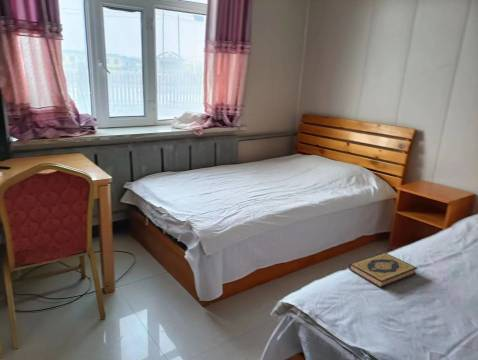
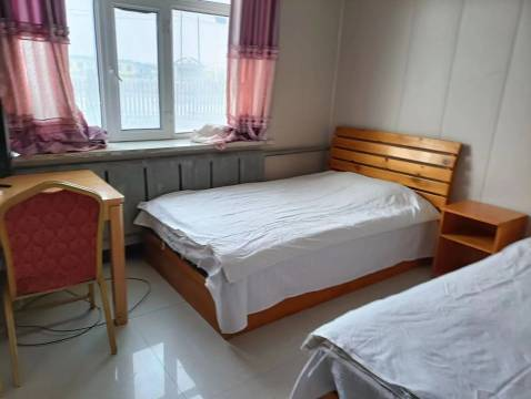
- hardback book (382, 268)
